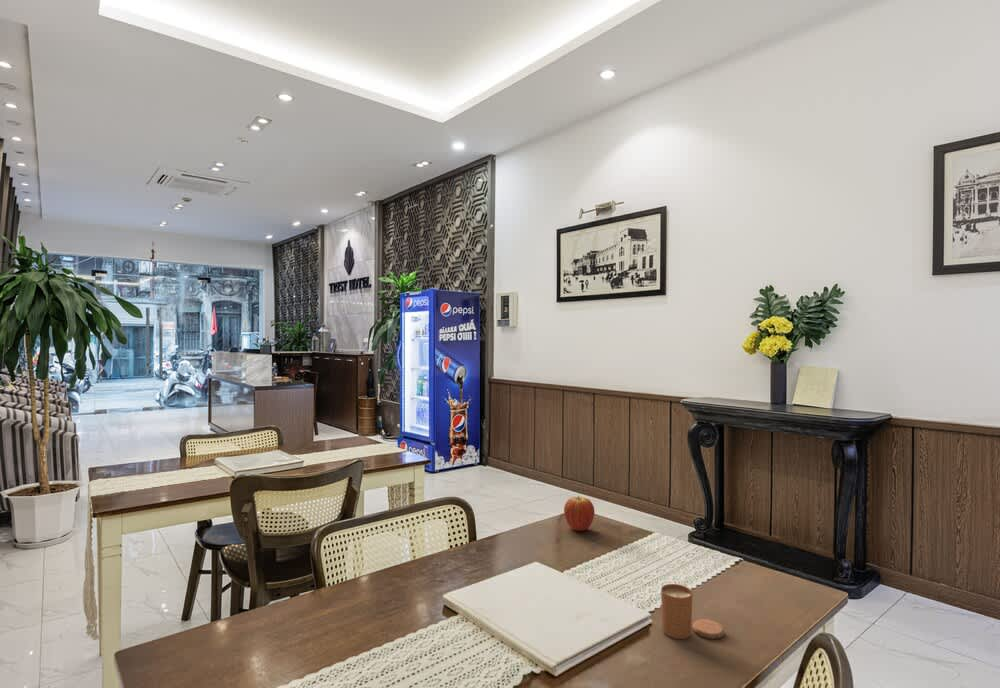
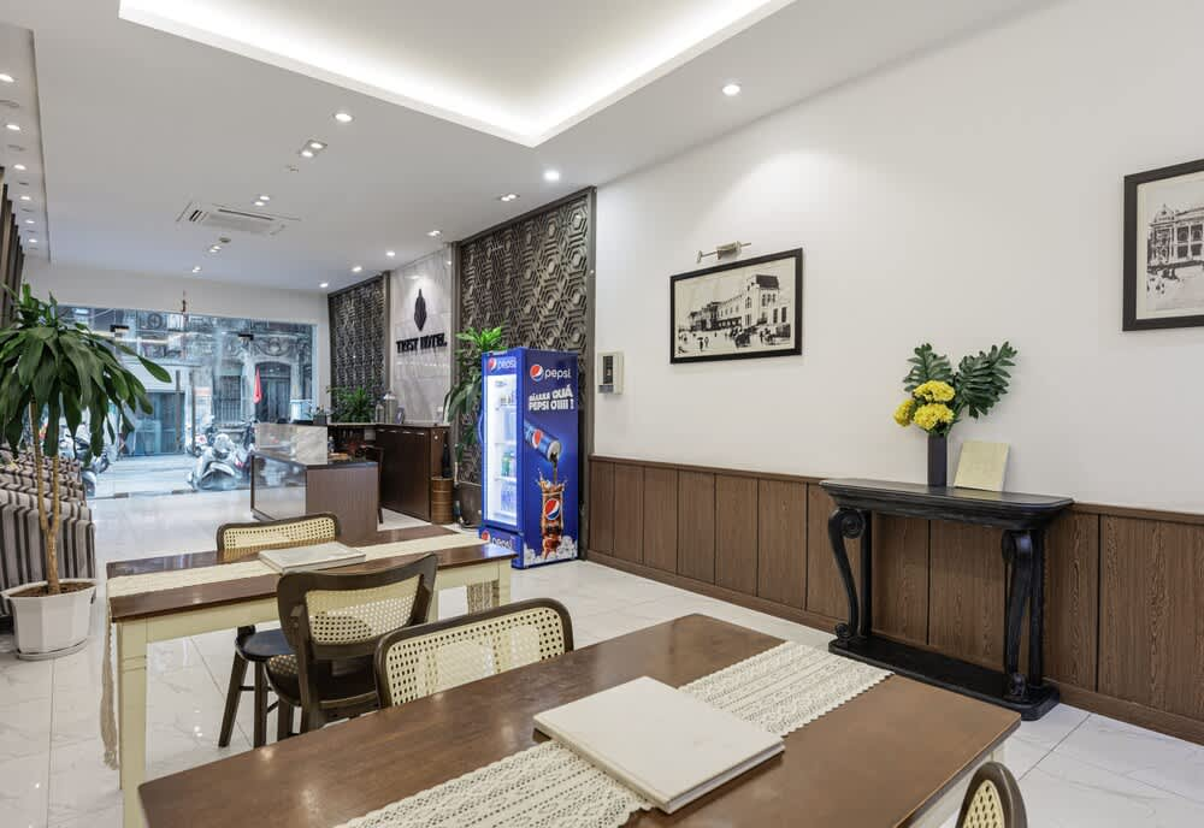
- fruit (579, 512)
- candle (691, 610)
